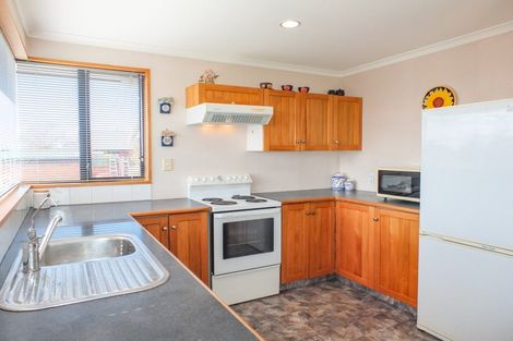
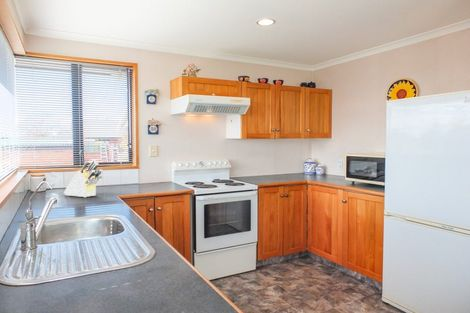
+ knife block (83, 177)
